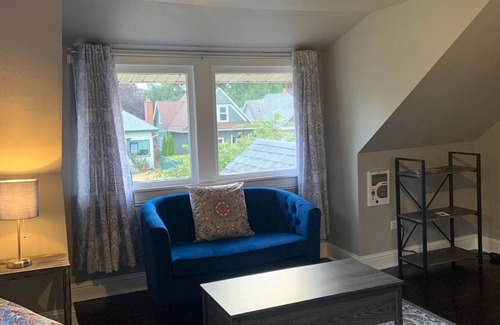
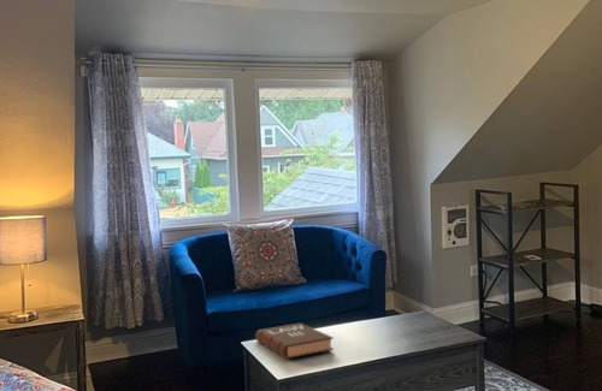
+ book (293, 339)
